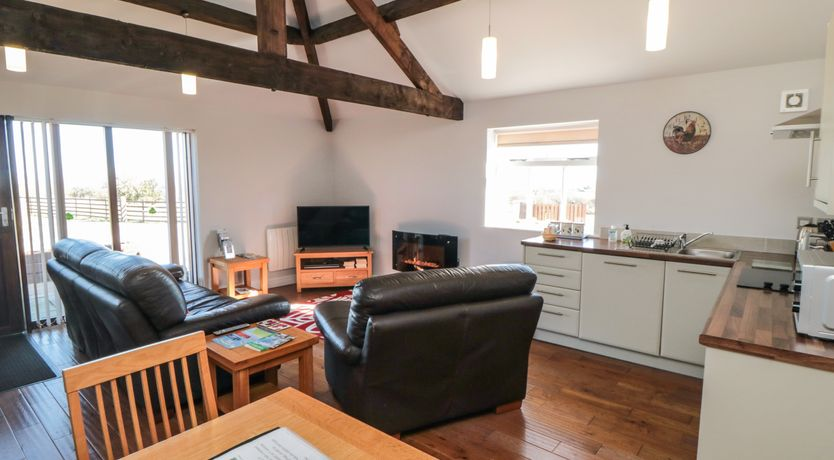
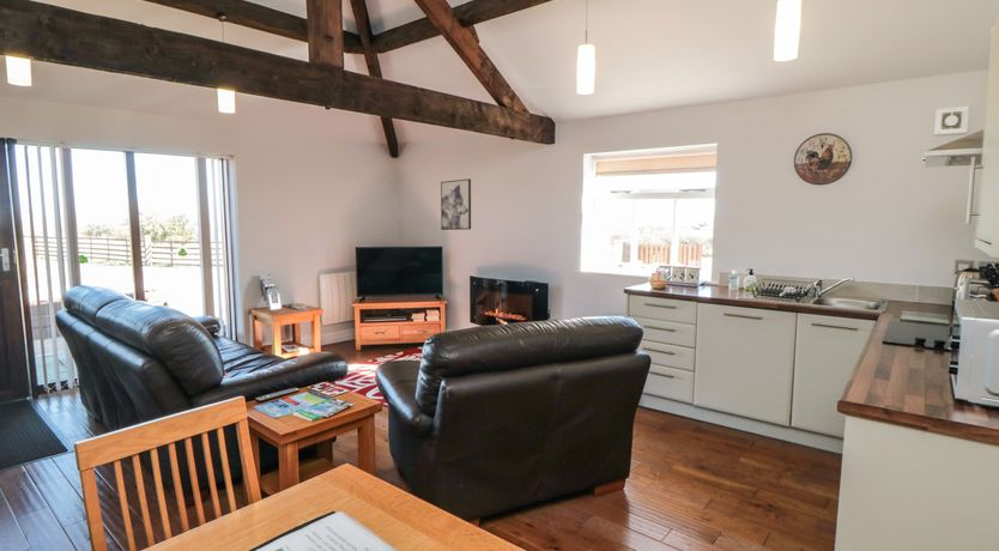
+ wall art (455, 205)
